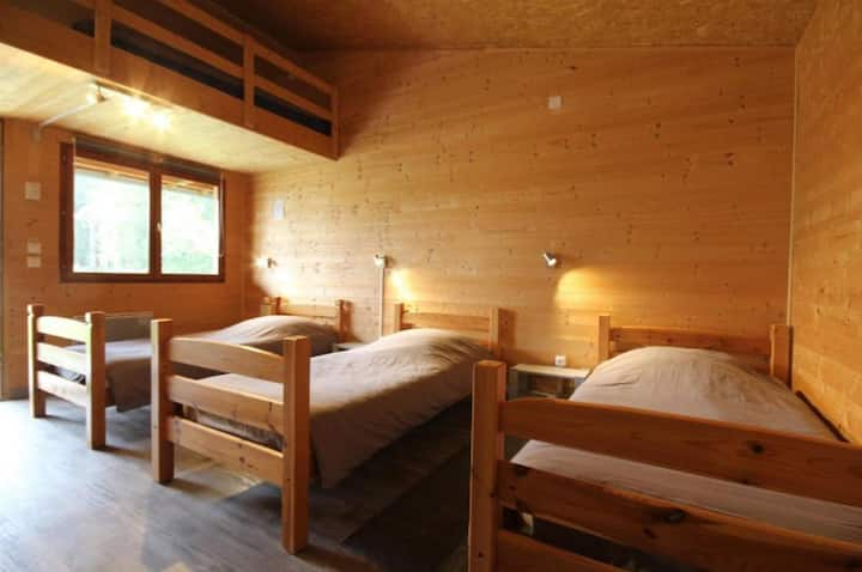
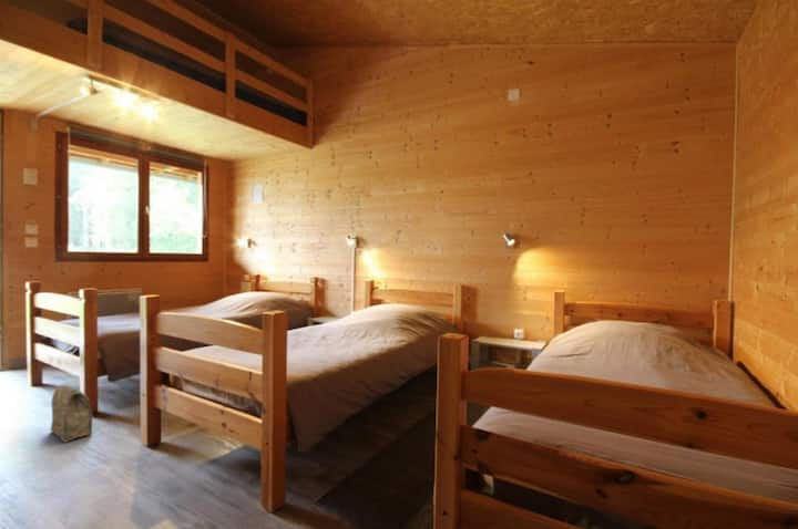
+ bag (72, 409)
